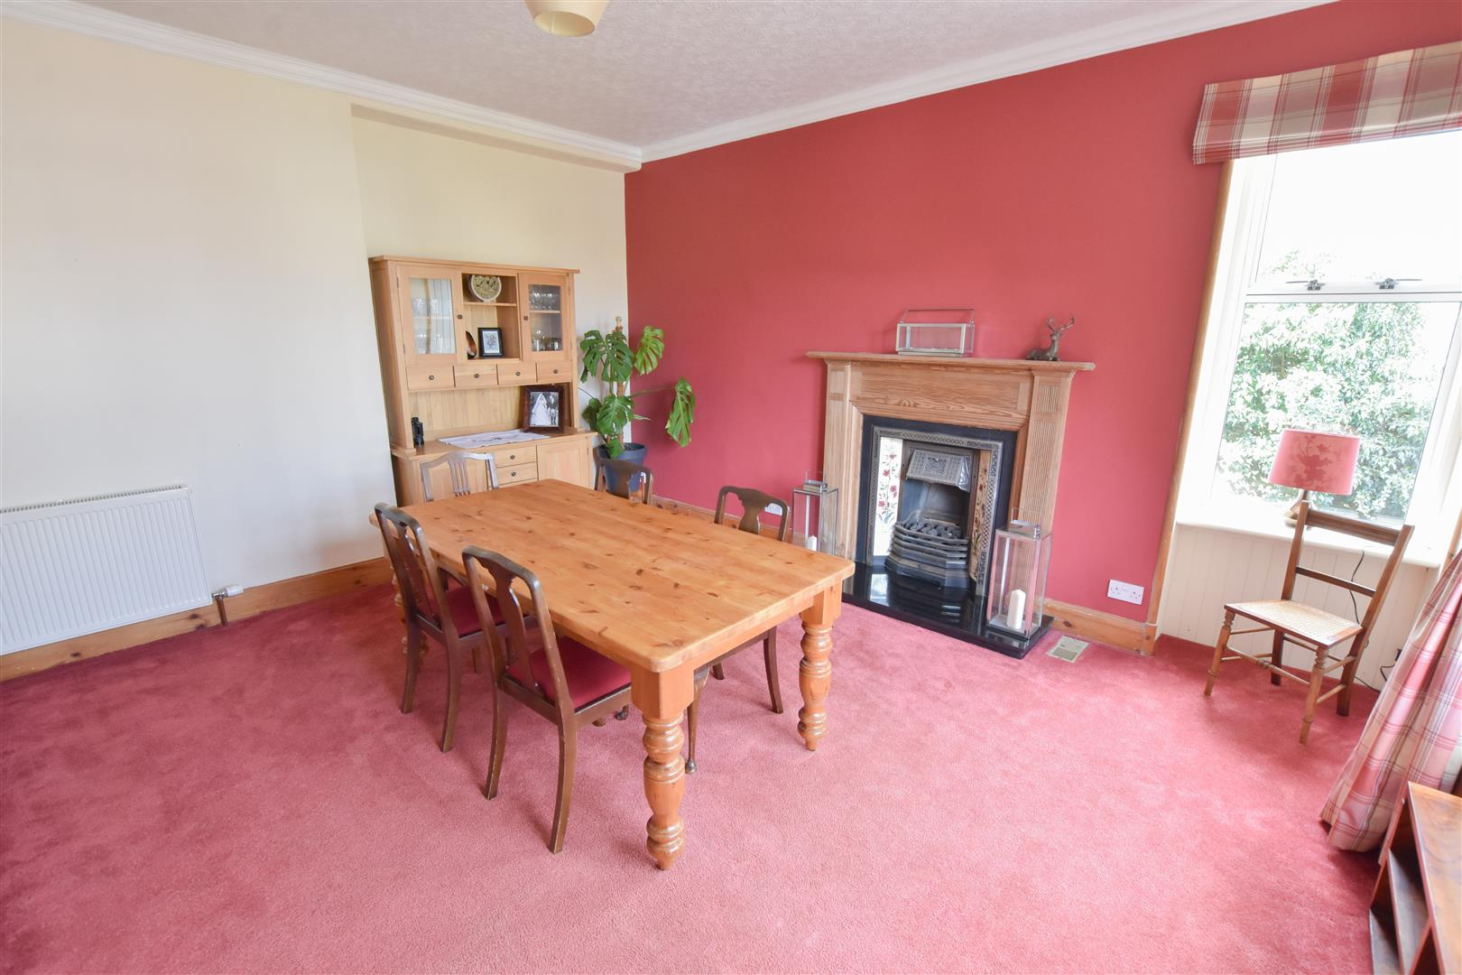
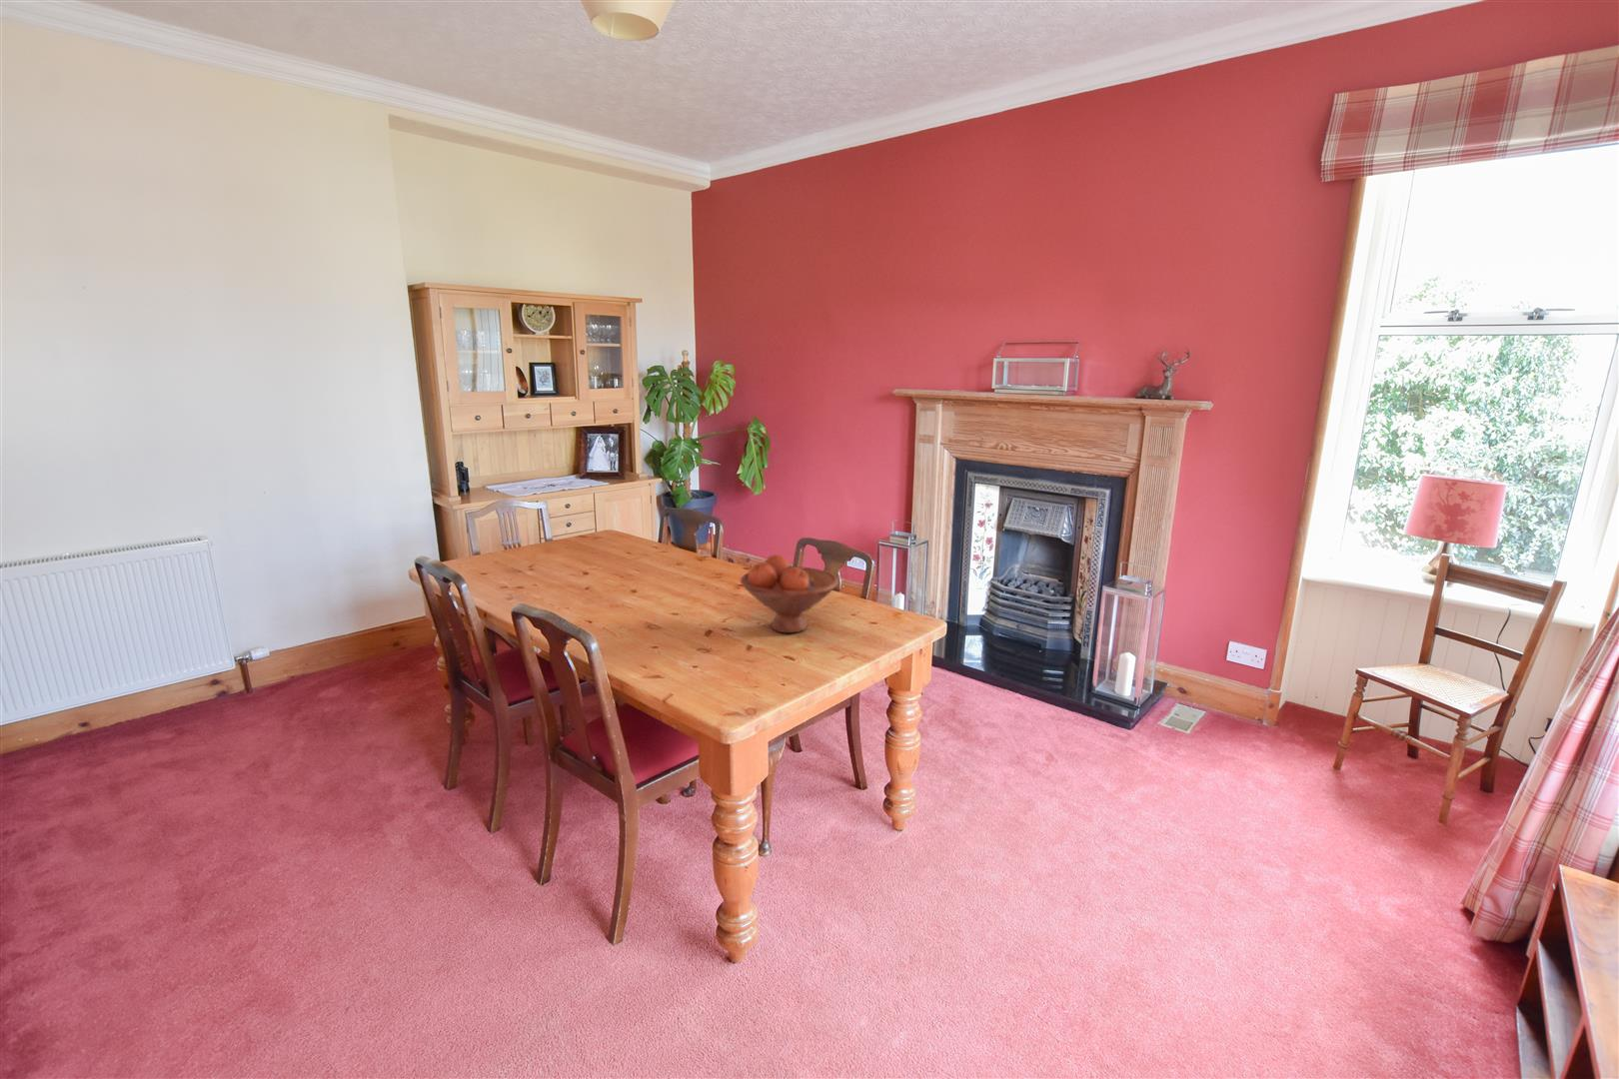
+ fruit bowl (789, 594)
